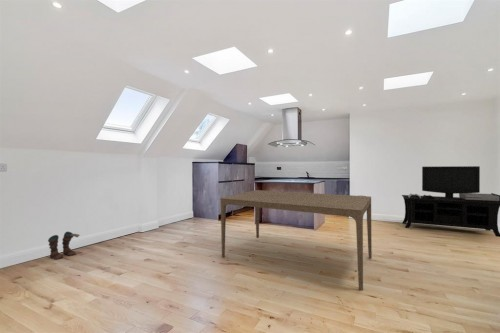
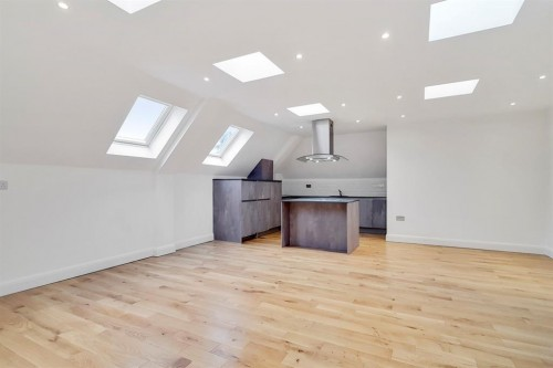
- dining table (299, 211)
- boots (65, 243)
- media console (446, 198)
